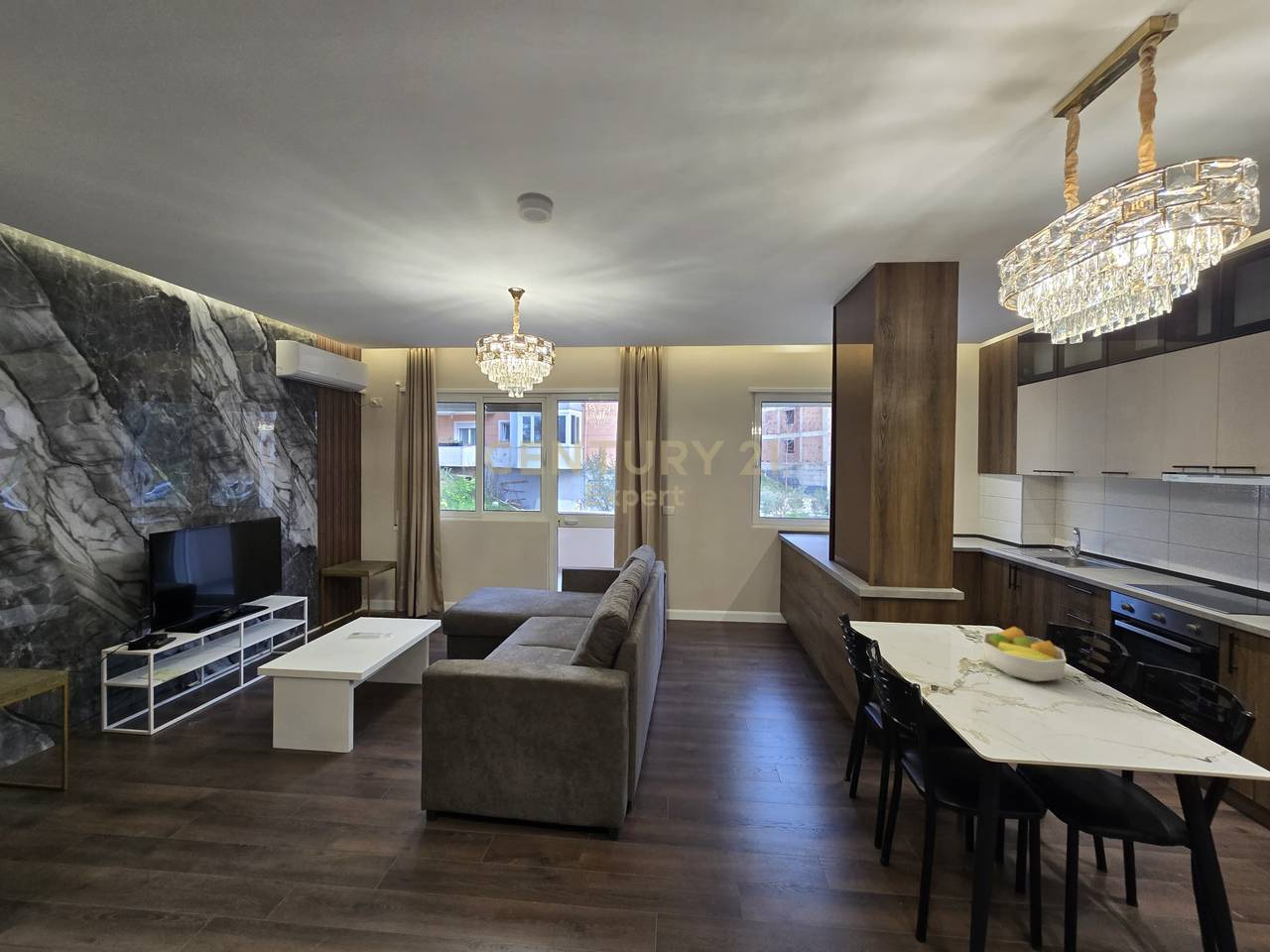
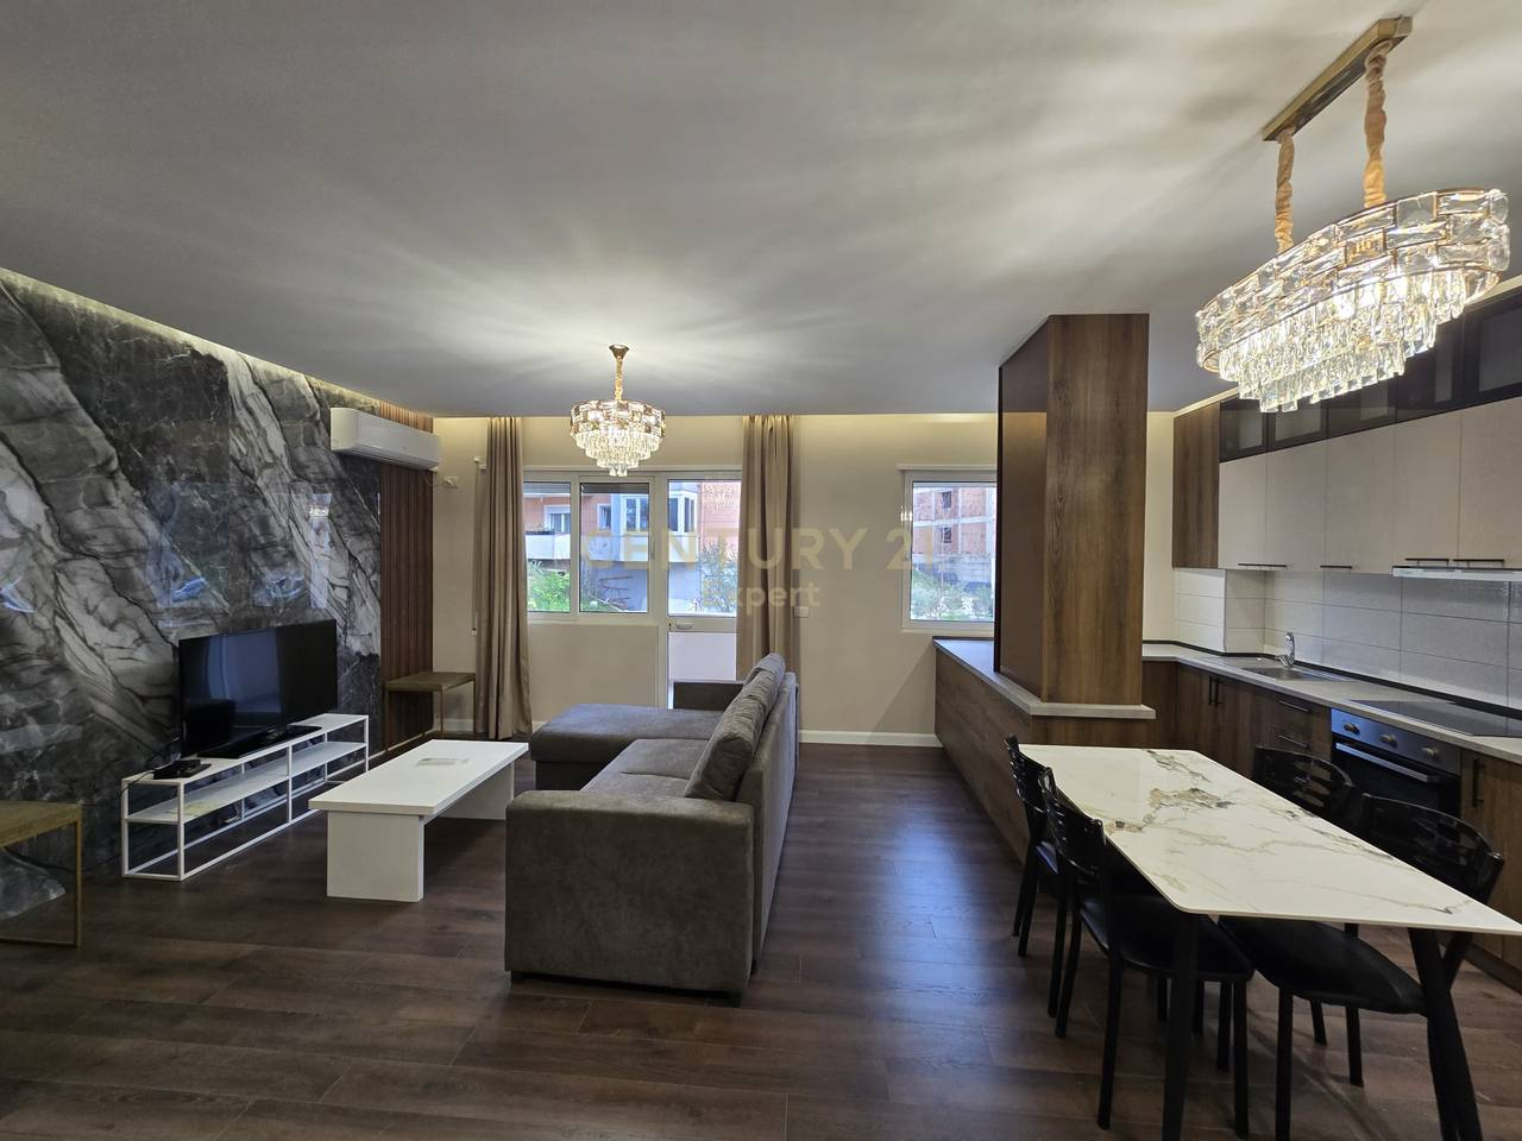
- smoke detector (535, 206)
- fruit bowl (1021, 652)
